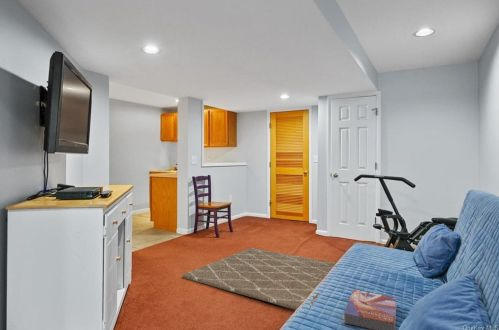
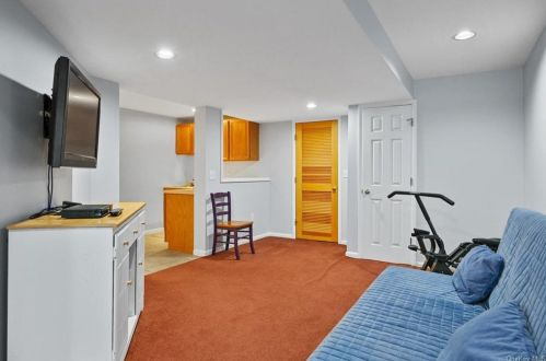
- textbook (371, 309)
- rug (291, 275)
